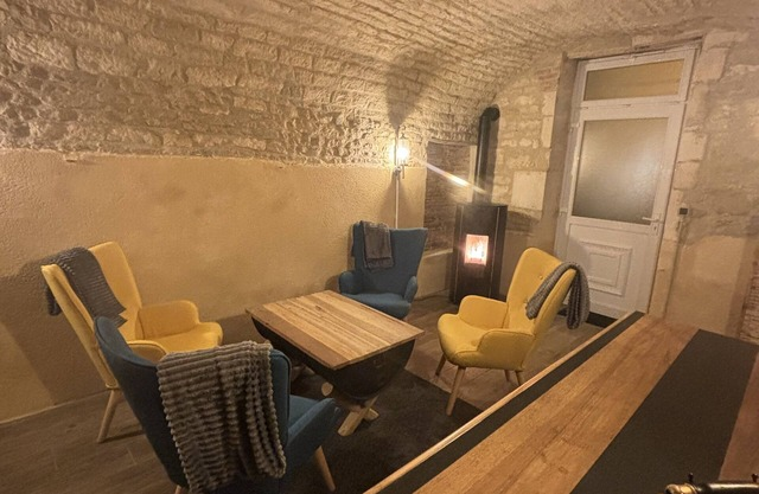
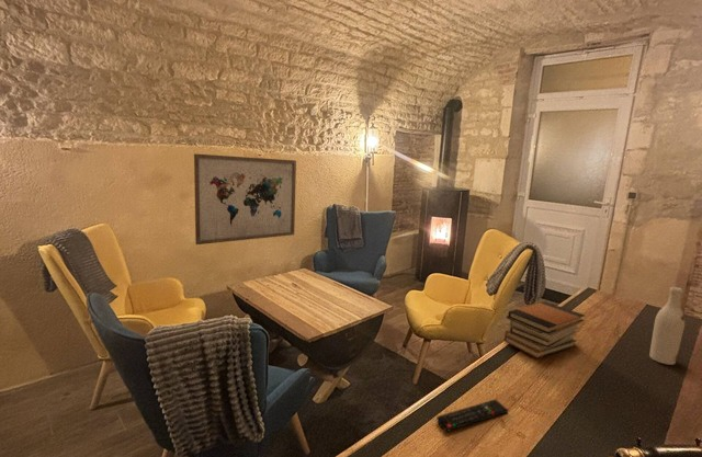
+ wine bottle (669, 324)
+ book stack (543, 328)
+ wall art (249, 198)
+ remote control (472, 414)
